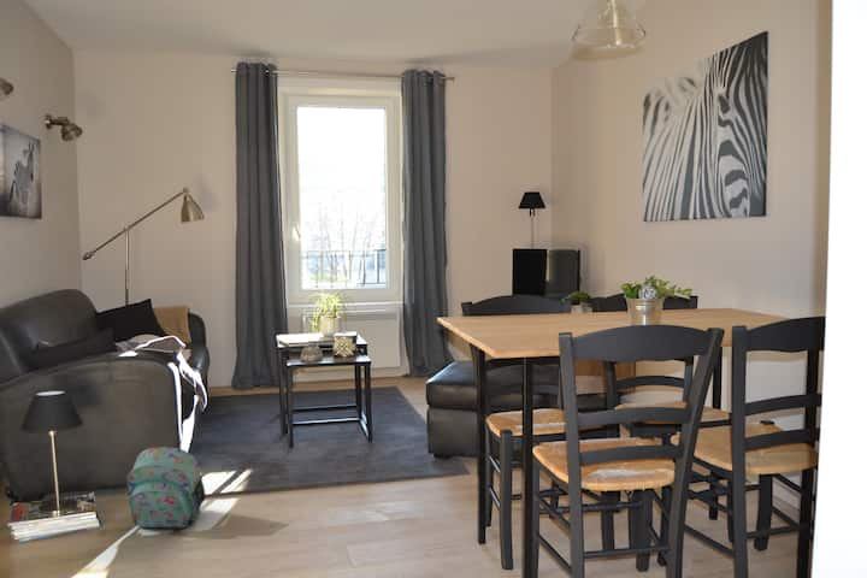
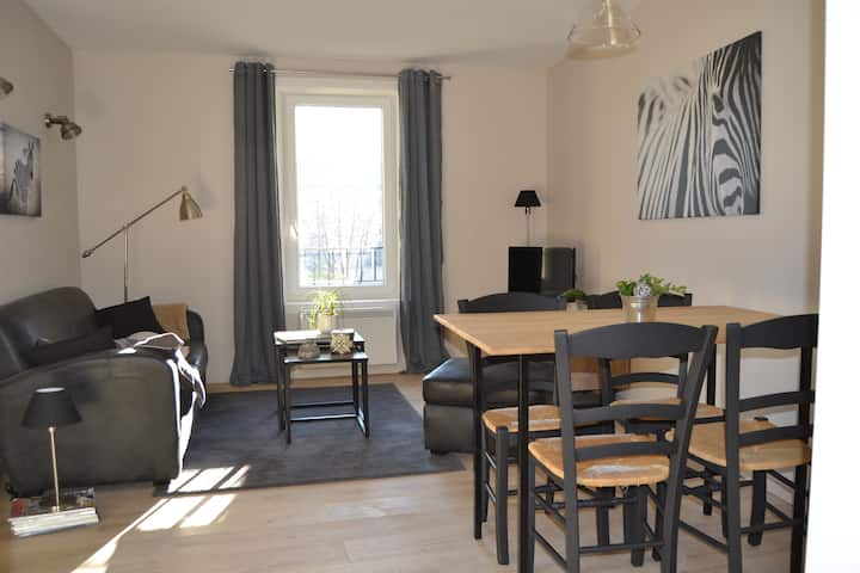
- backpack (165, 484)
